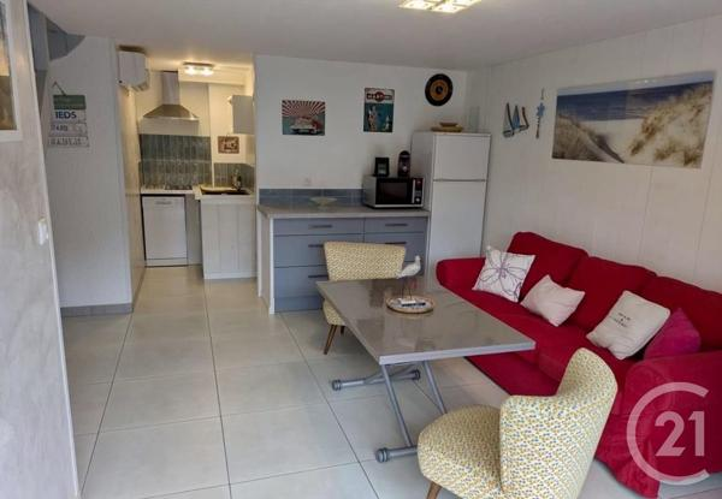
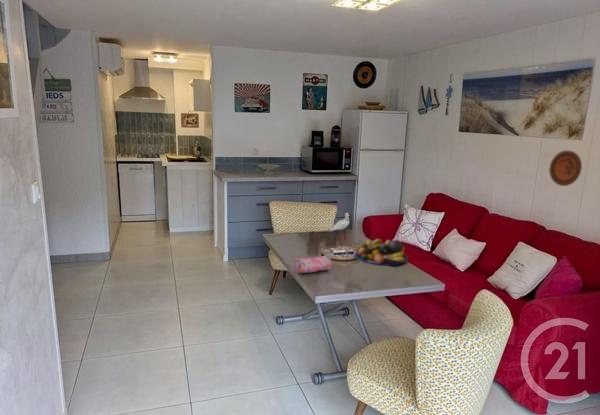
+ pencil case (312, 264)
+ fruit bowl (381, 247)
+ decorative plate (565, 168)
